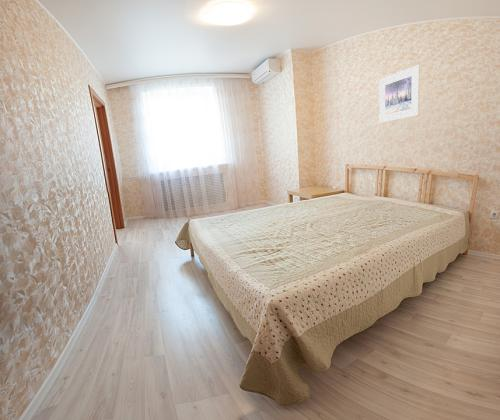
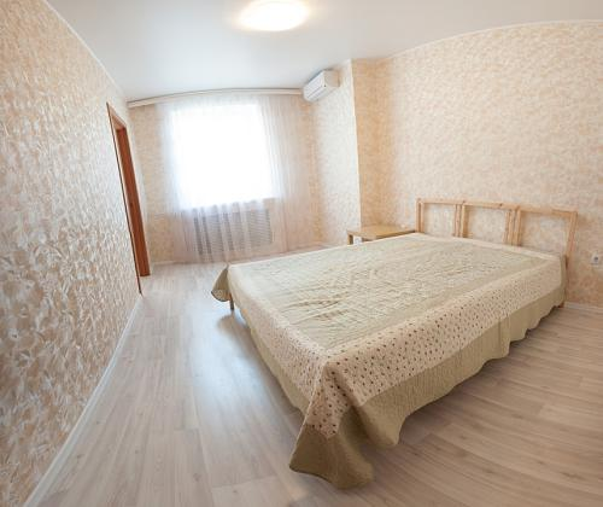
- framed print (398, 96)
